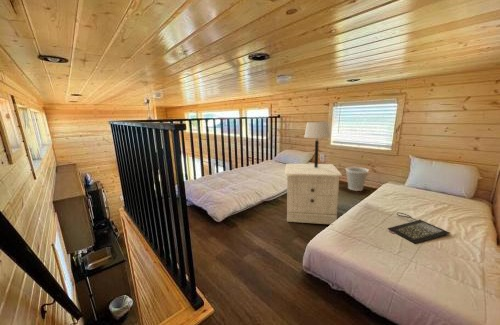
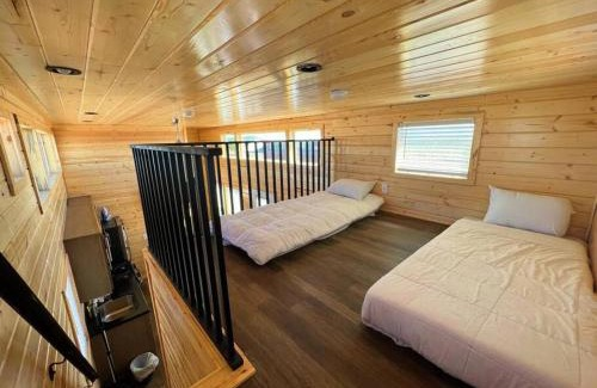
- nightstand (310, 192)
- clutch bag (418, 229)
- table lamp (316, 145)
- wastebasket (356, 178)
